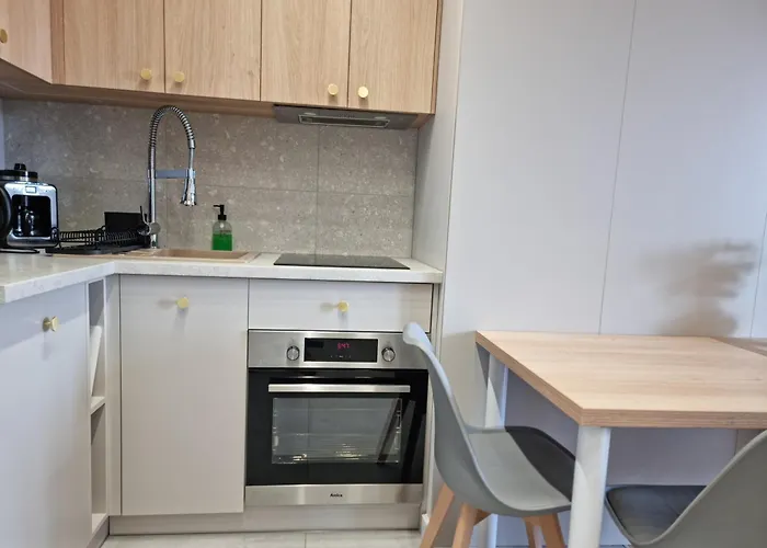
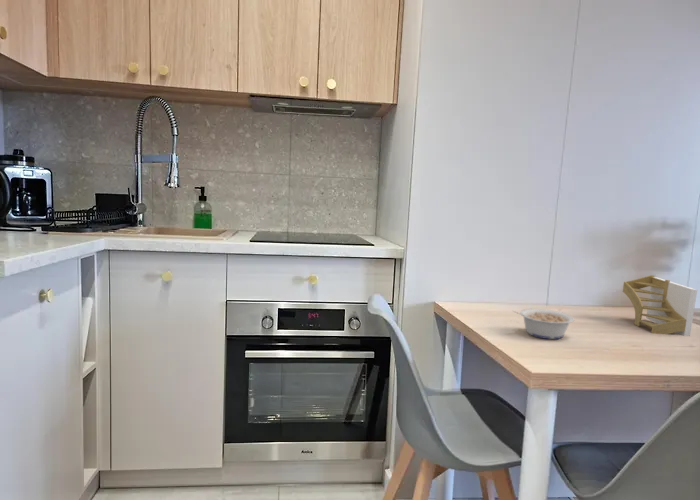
+ legume (544, 323)
+ napkin holder (654, 303)
